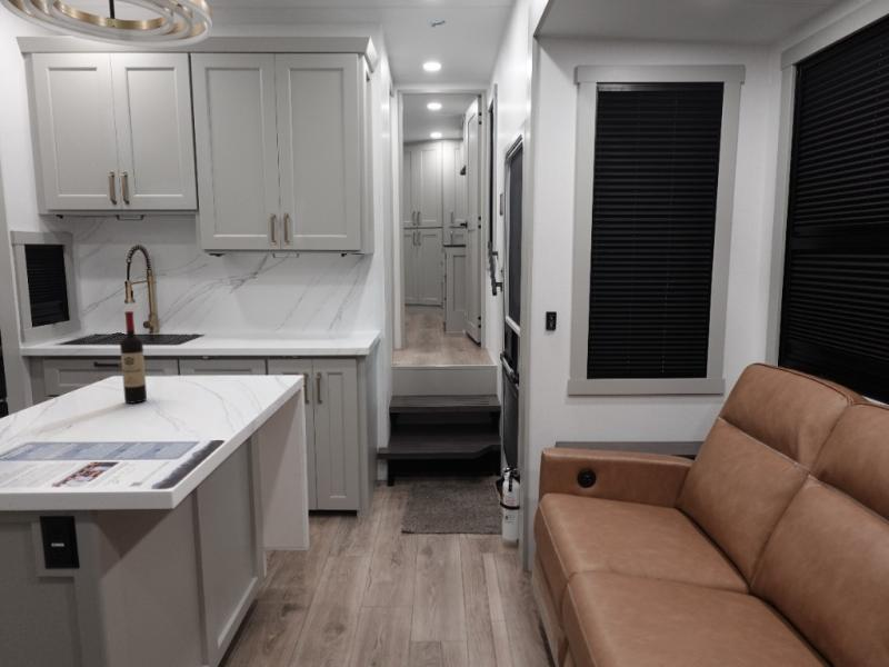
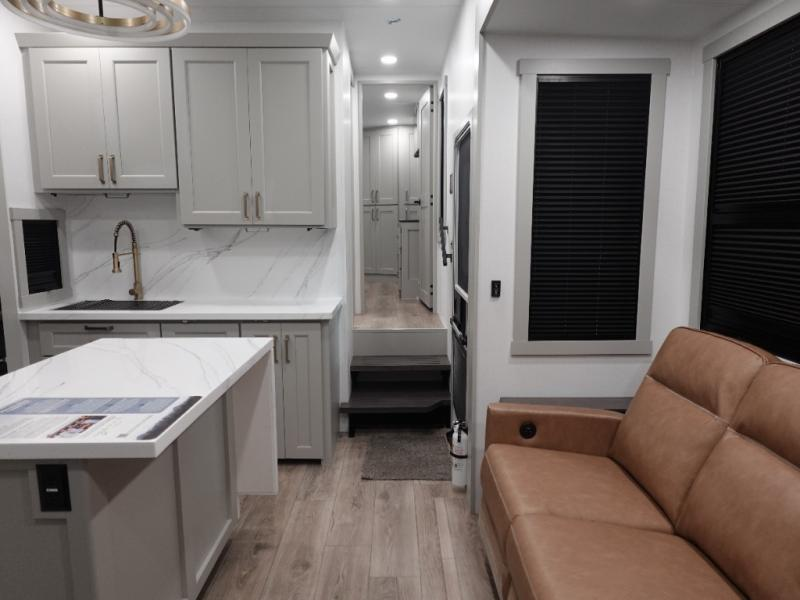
- wine bottle (132, 356)
